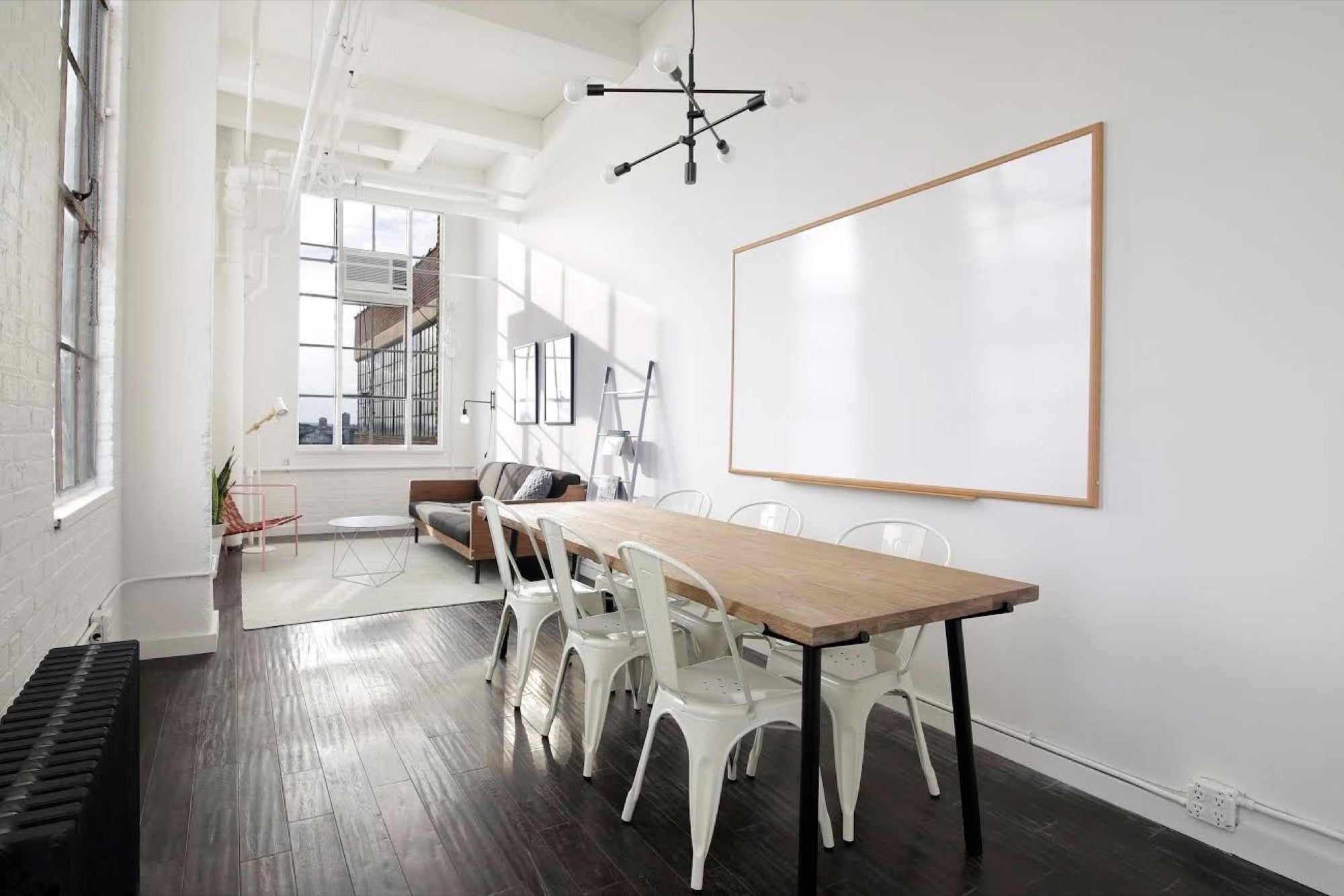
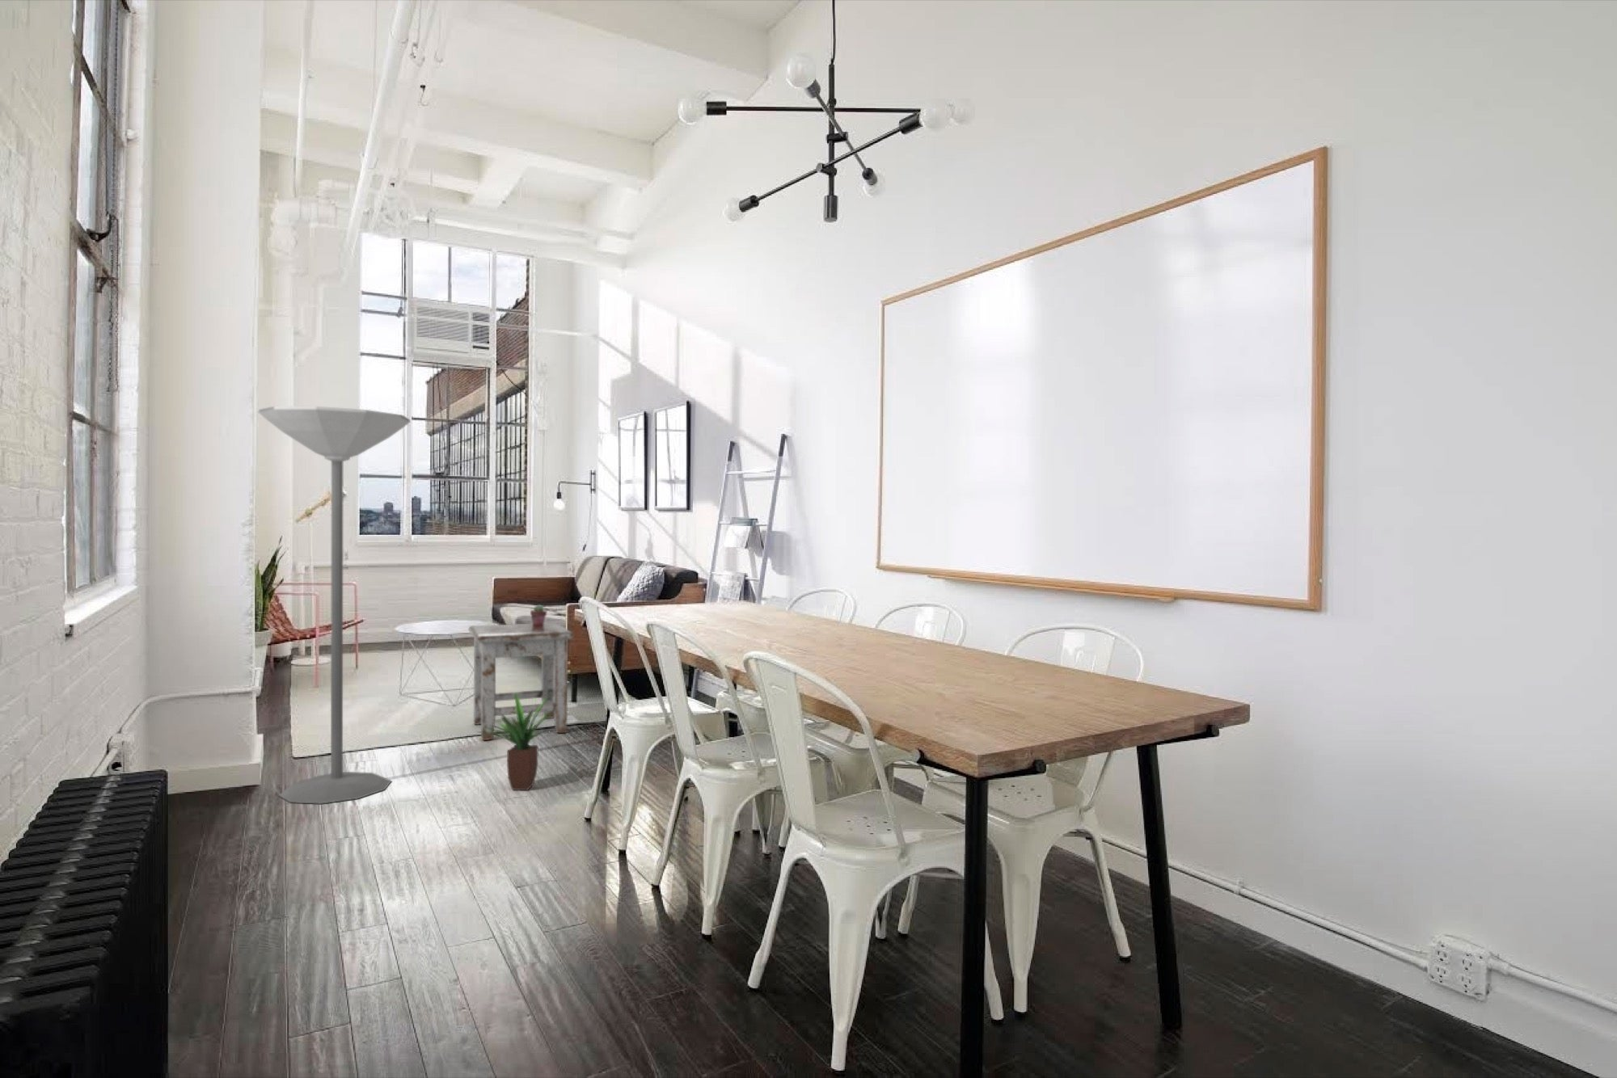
+ stool (522, 691)
+ floor lamp (337, 602)
+ potted plant (519, 740)
+ potted succulent (539, 614)
